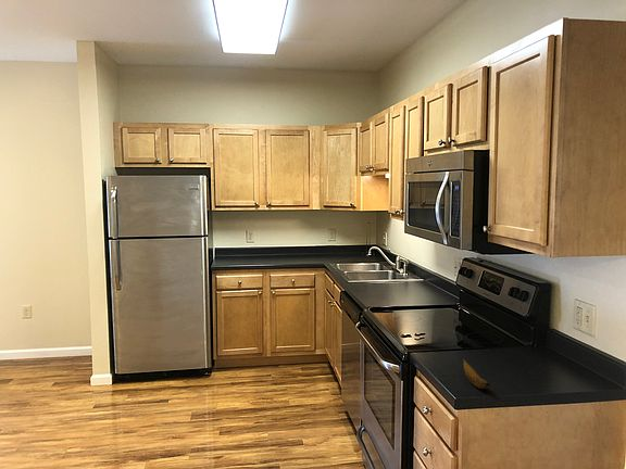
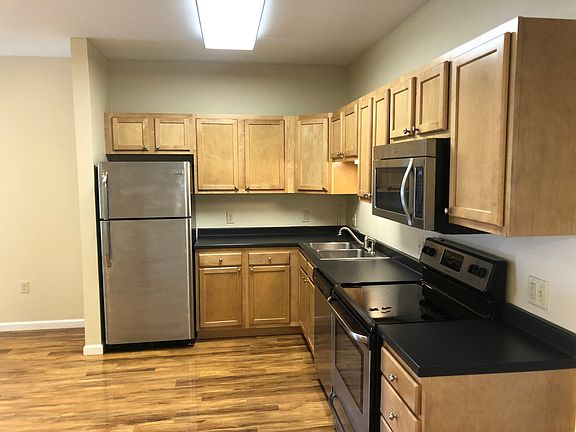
- banana (475, 375)
